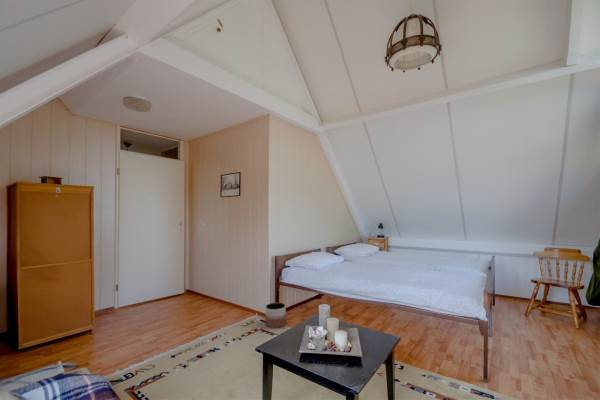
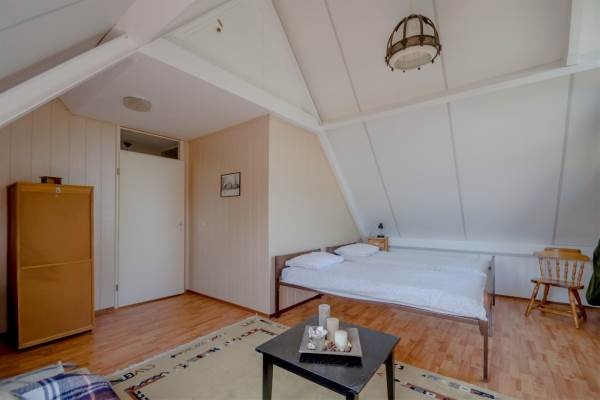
- planter (275, 315)
